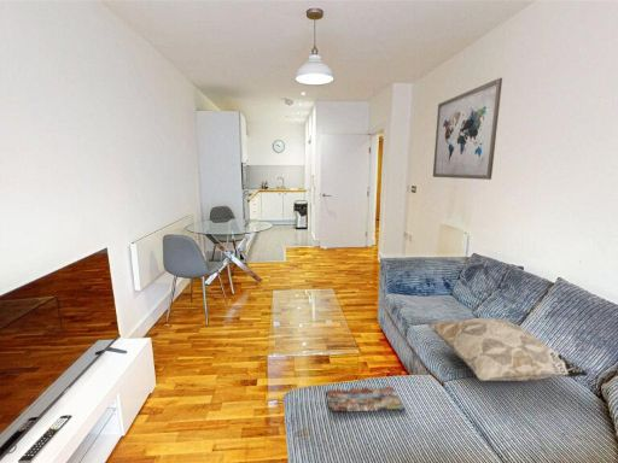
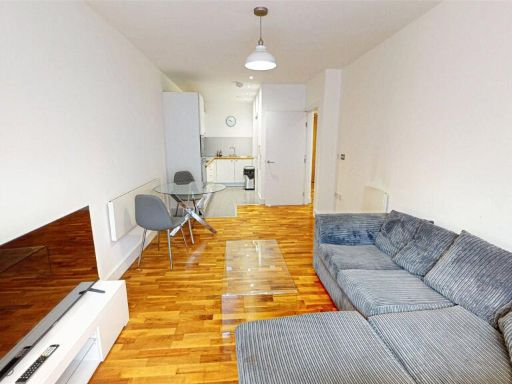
- magazine (363, 398)
- decorative pillow (497, 346)
- wall art (461, 136)
